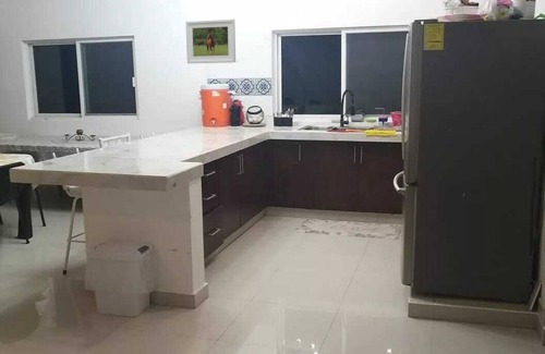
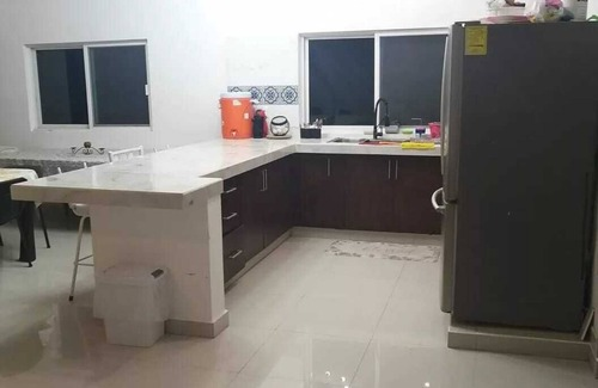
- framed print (210, 41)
